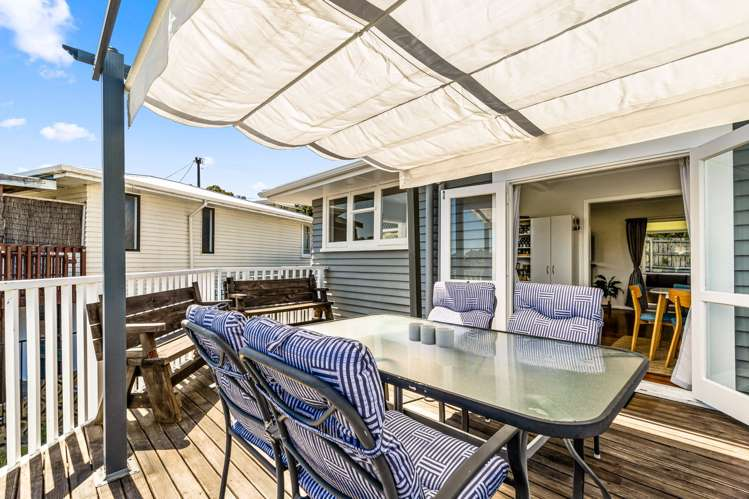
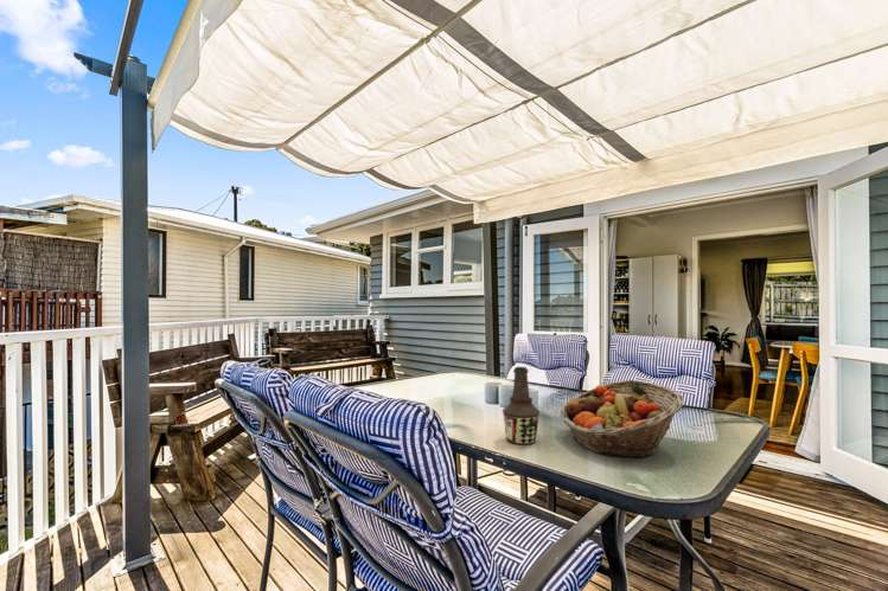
+ bottle (520, 403)
+ fruit basket (618, 415)
